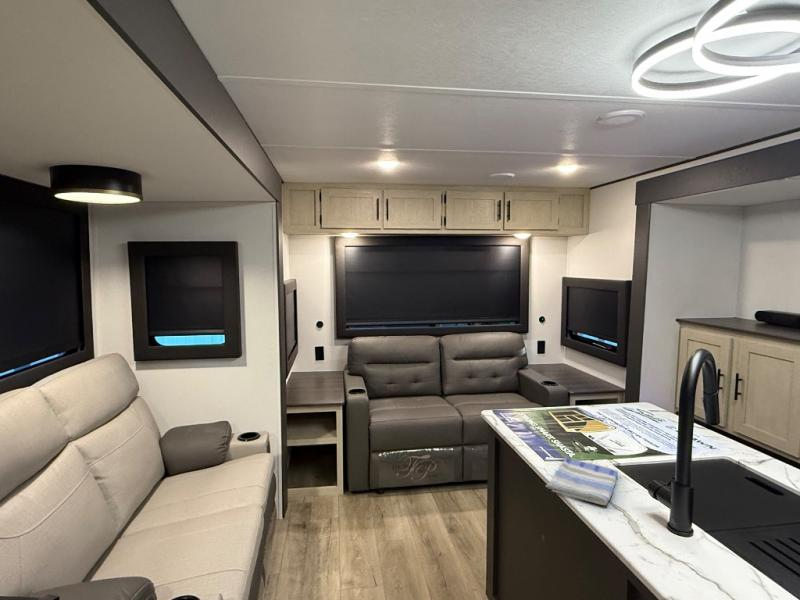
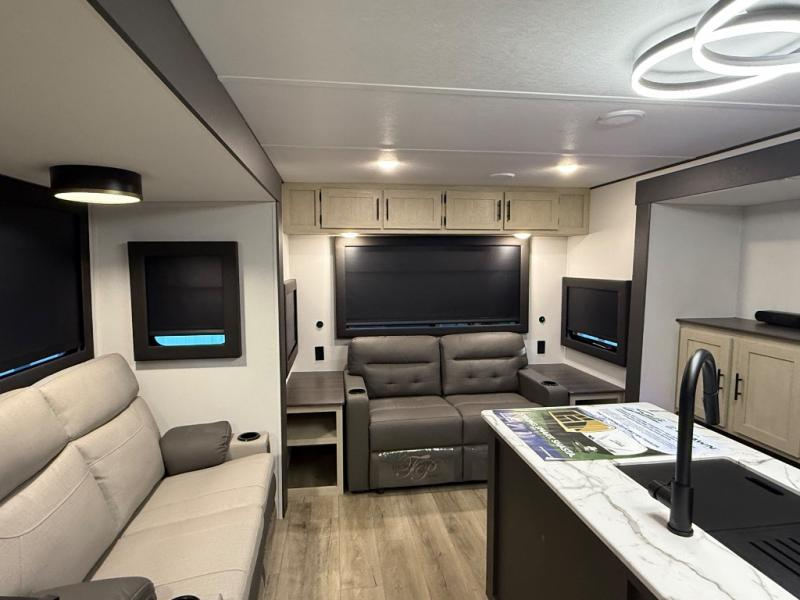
- dish towel (583, 478)
